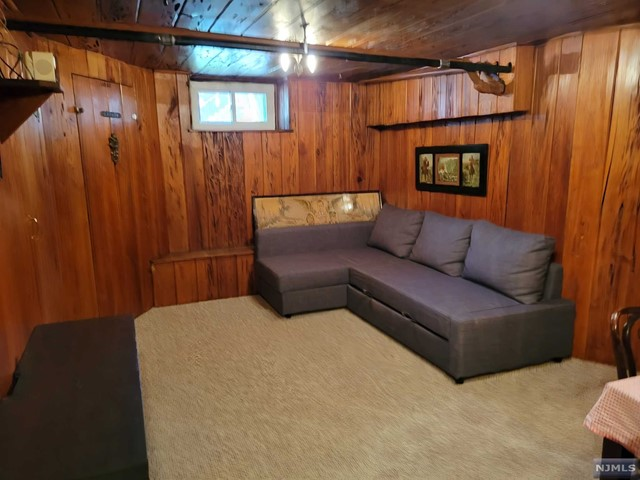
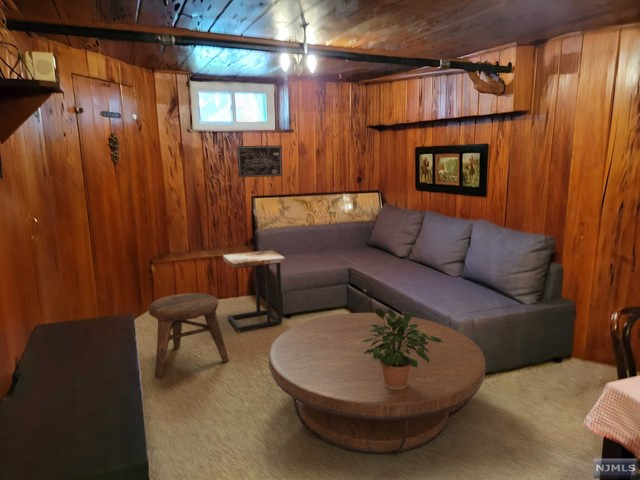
+ coffee table (373, 378)
+ potted plant (402, 347)
+ side table (256, 289)
+ stool (183, 333)
+ wall art (260, 161)
